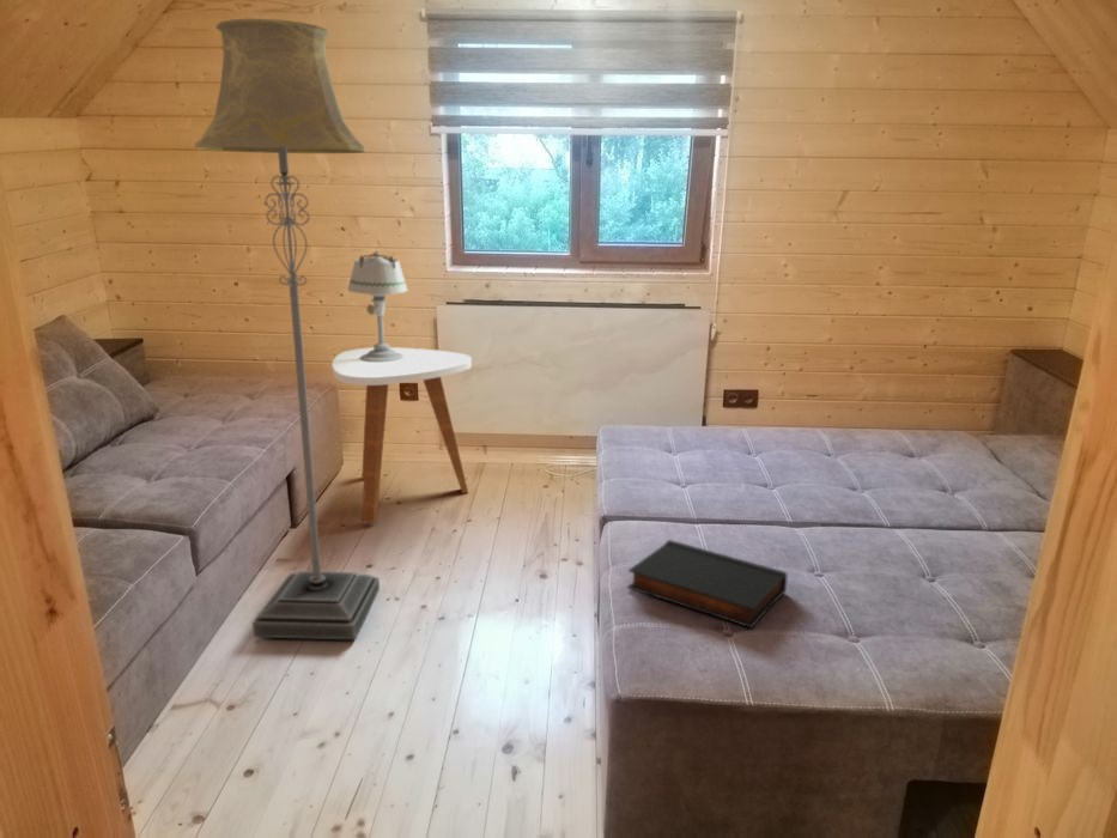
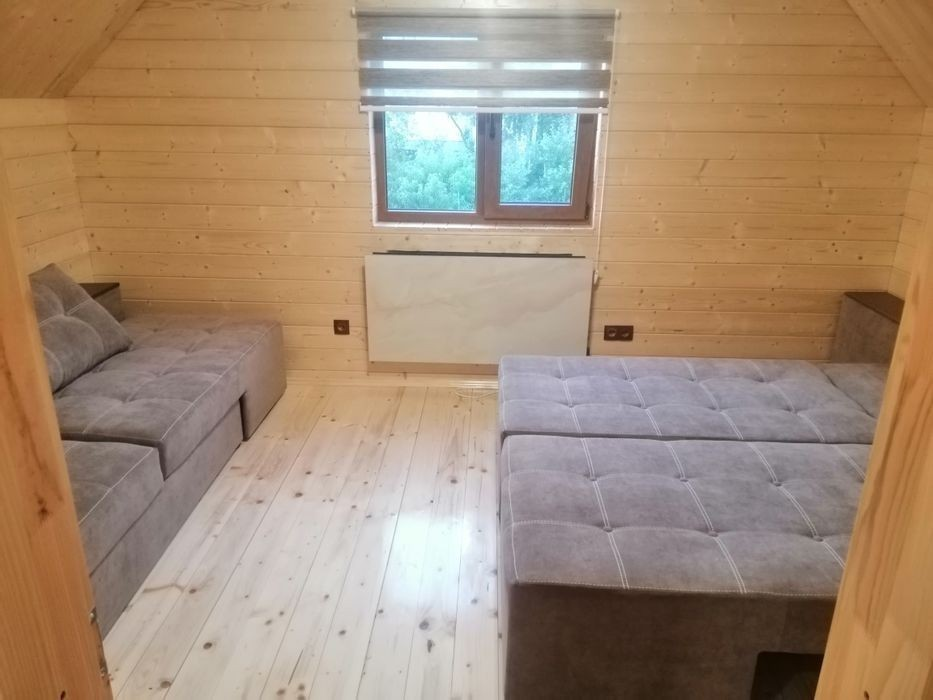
- table lamp (378, 304)
- book (706, 579)
- side table (383, 431)
- floor lamp (299, 350)
